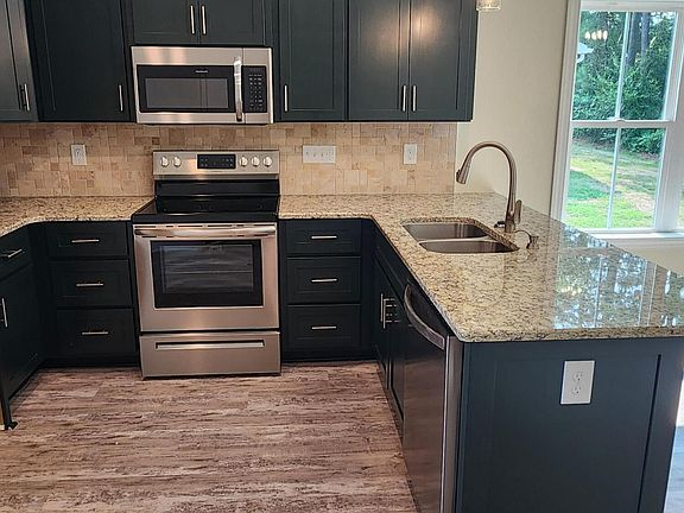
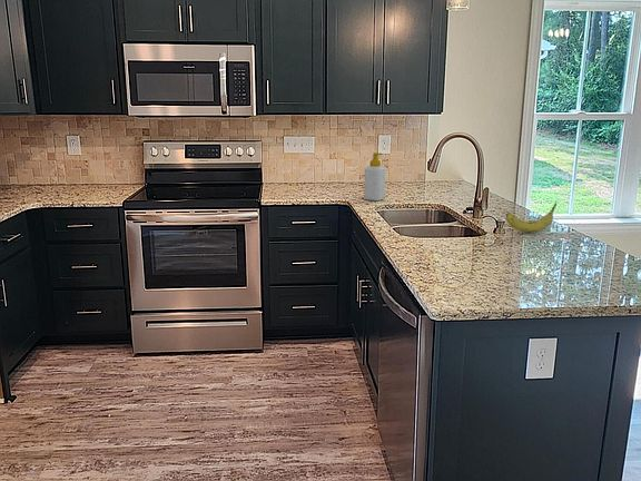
+ fruit (531, 220)
+ soap bottle (375, 176)
